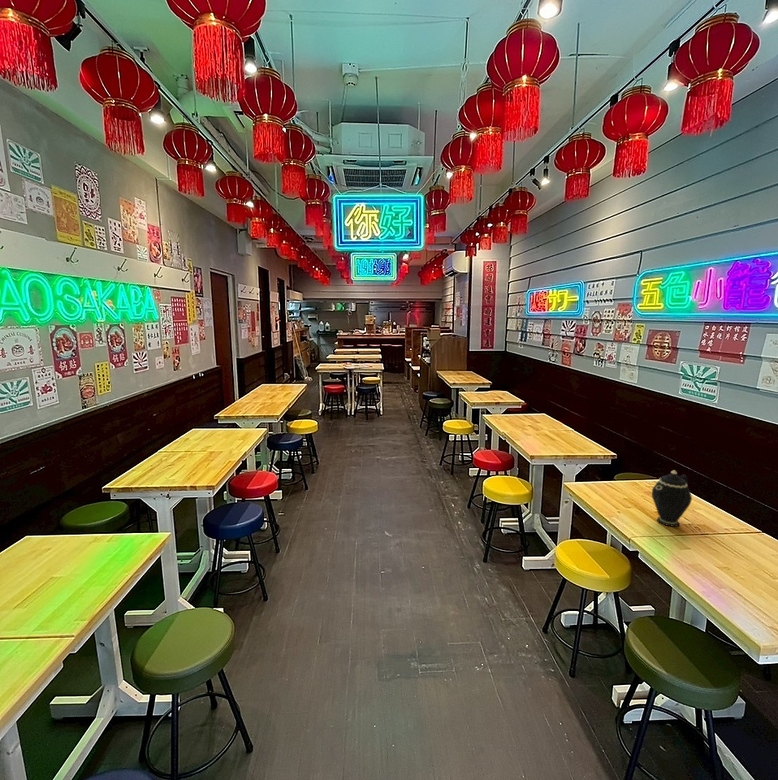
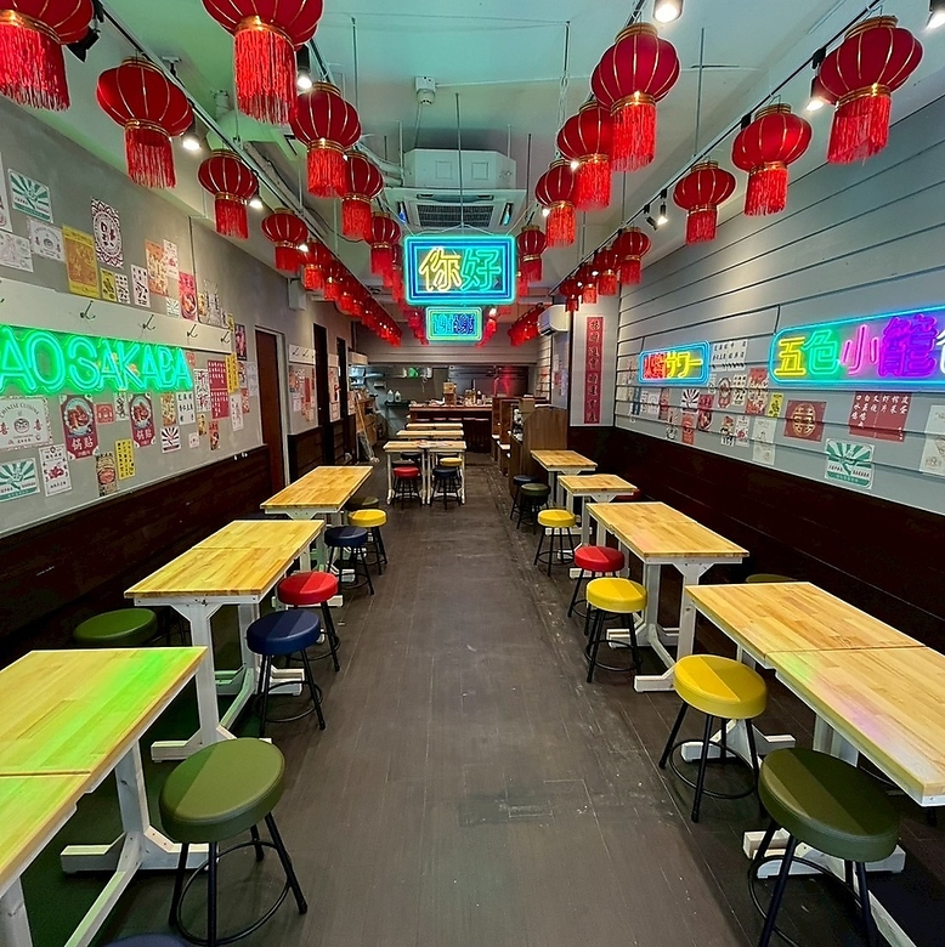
- teapot (670, 496)
